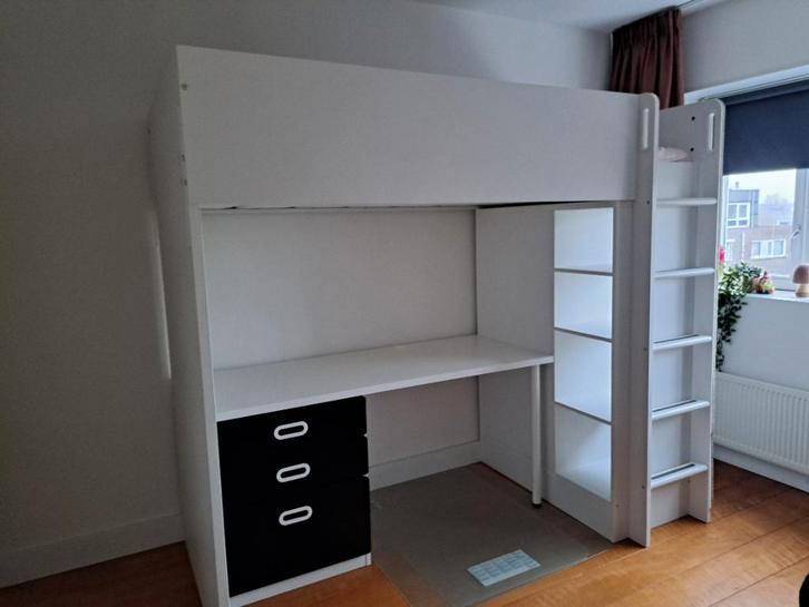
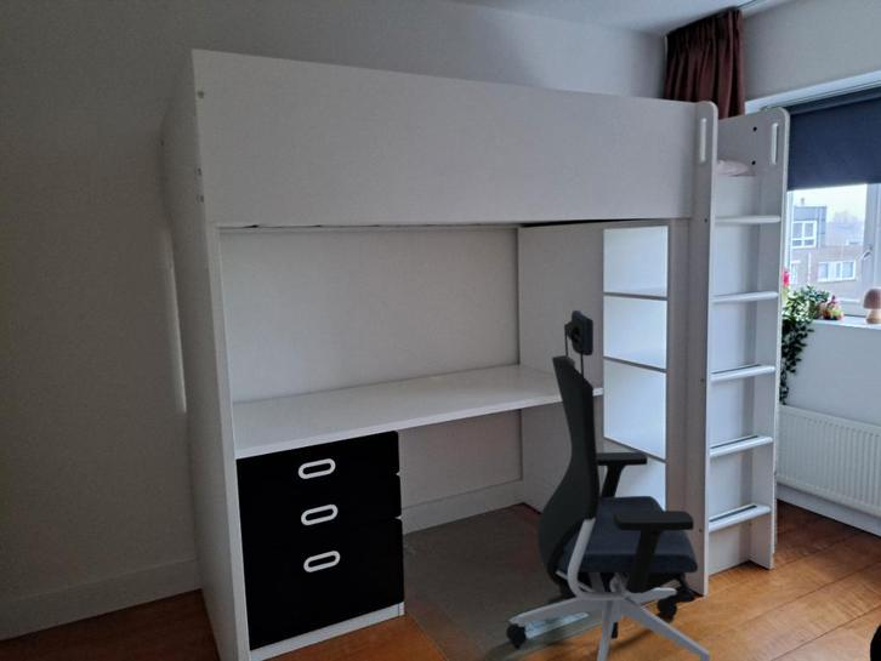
+ office chair (603, 483)
